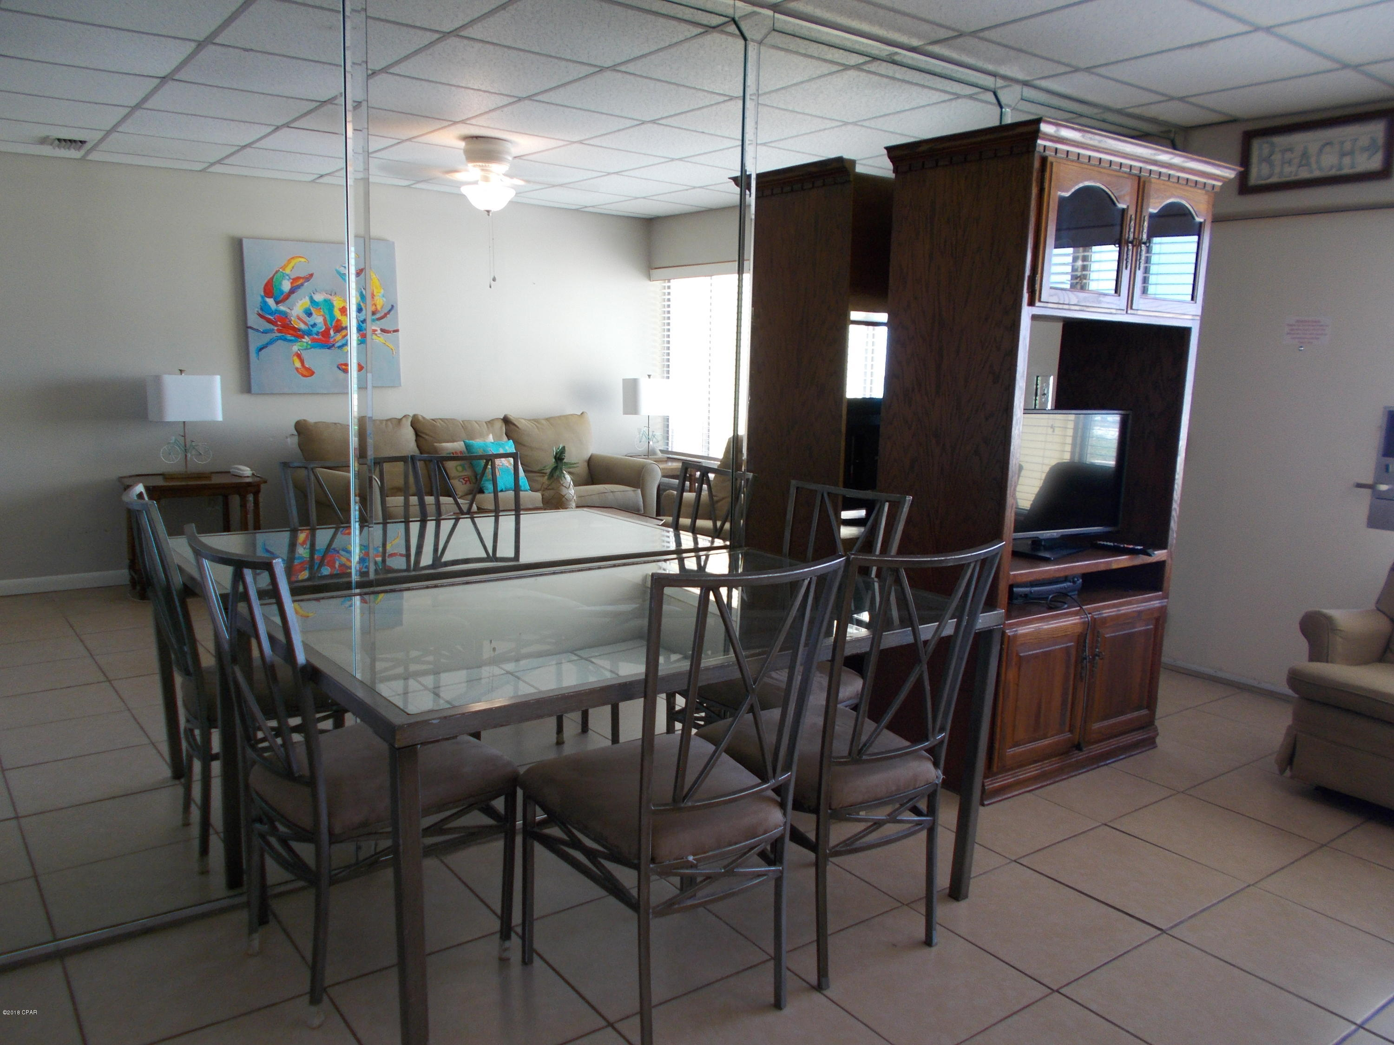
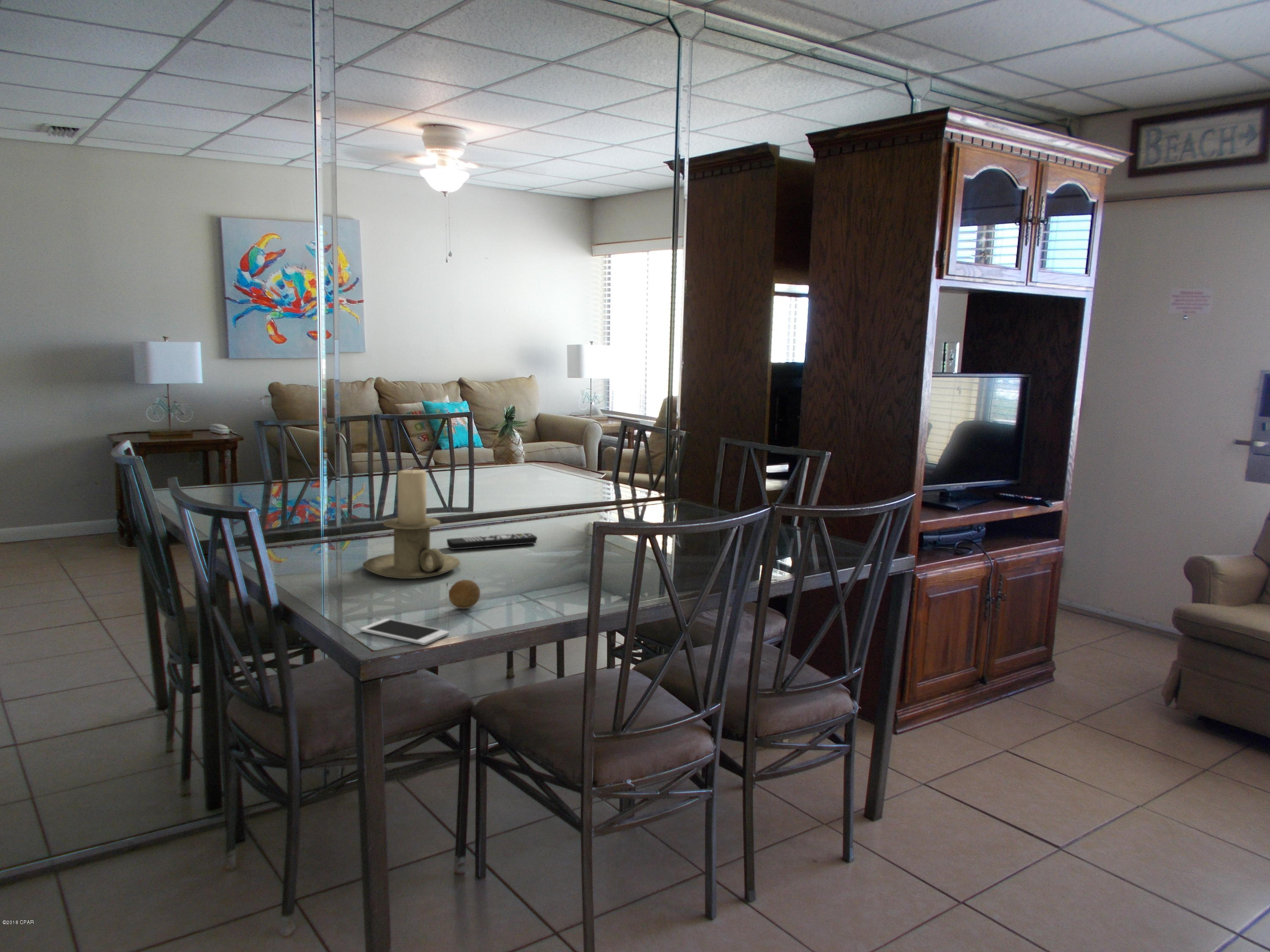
+ candle holder (412, 520)
+ cell phone (404, 631)
+ fruit (464, 594)
+ remote control (492, 541)
